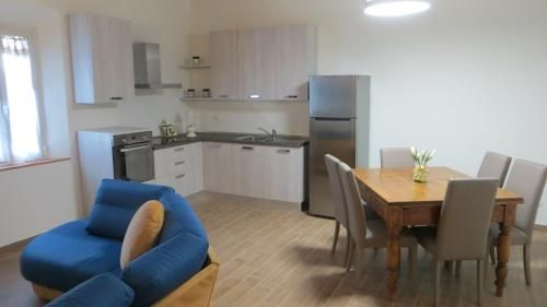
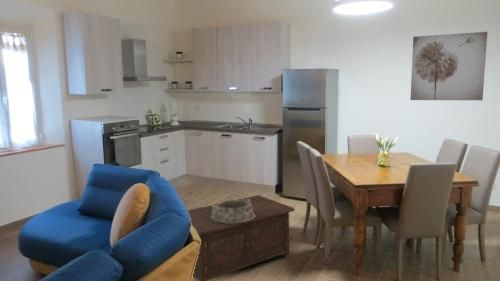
+ wall art (446, 67)
+ cabinet (233, 236)
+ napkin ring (233, 209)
